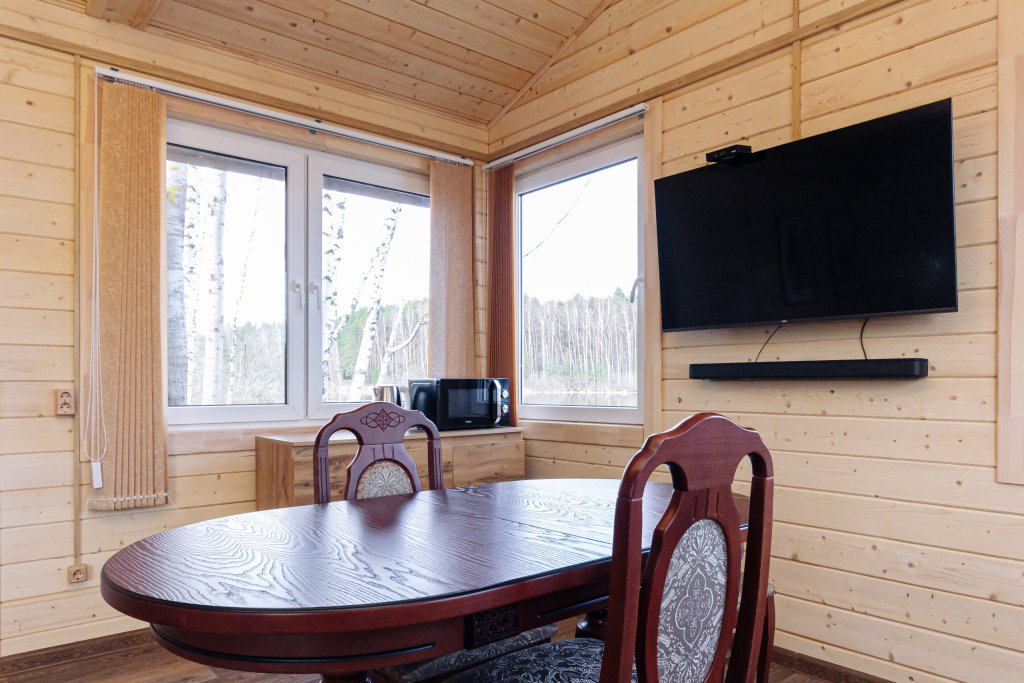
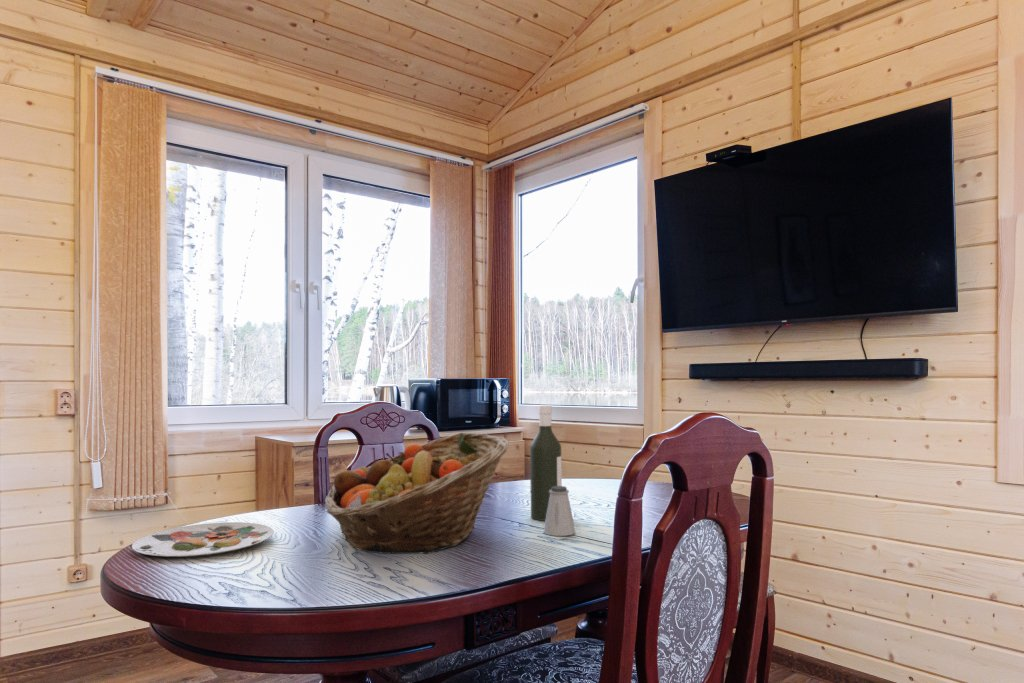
+ saltshaker (559, 509)
+ fruit basket (417, 486)
+ plate (205, 540)
+ bottle (545, 461)
